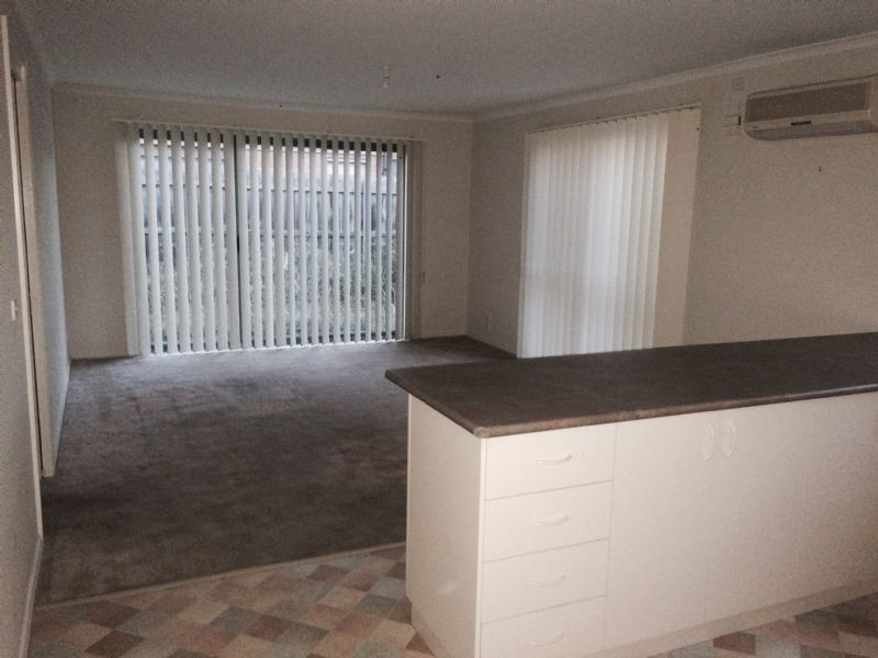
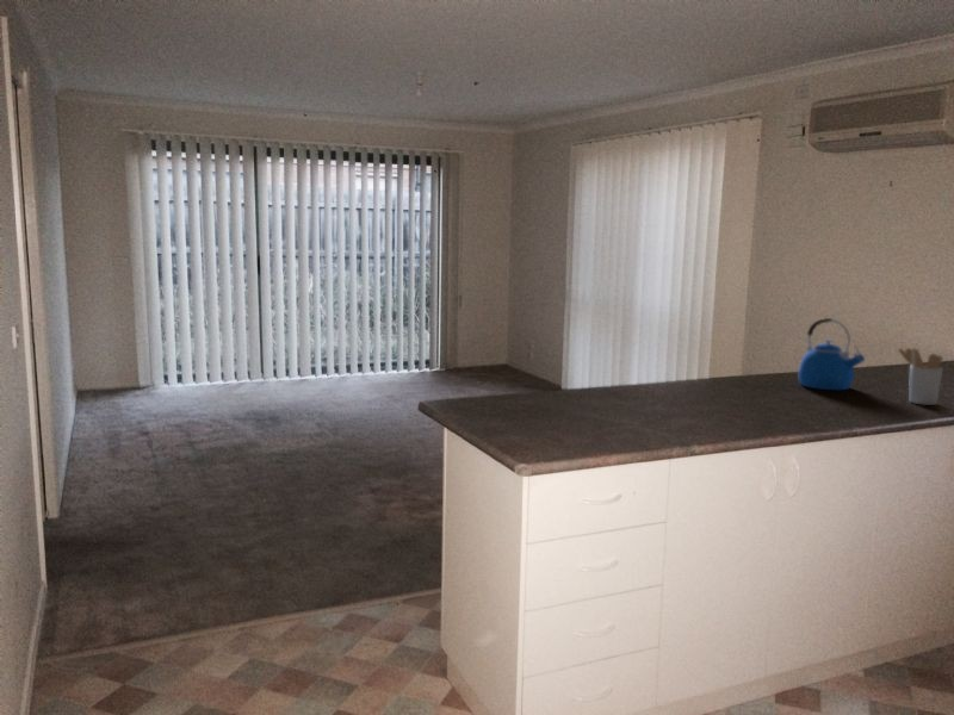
+ kettle (832, 353)
+ utensil holder (918, 374)
